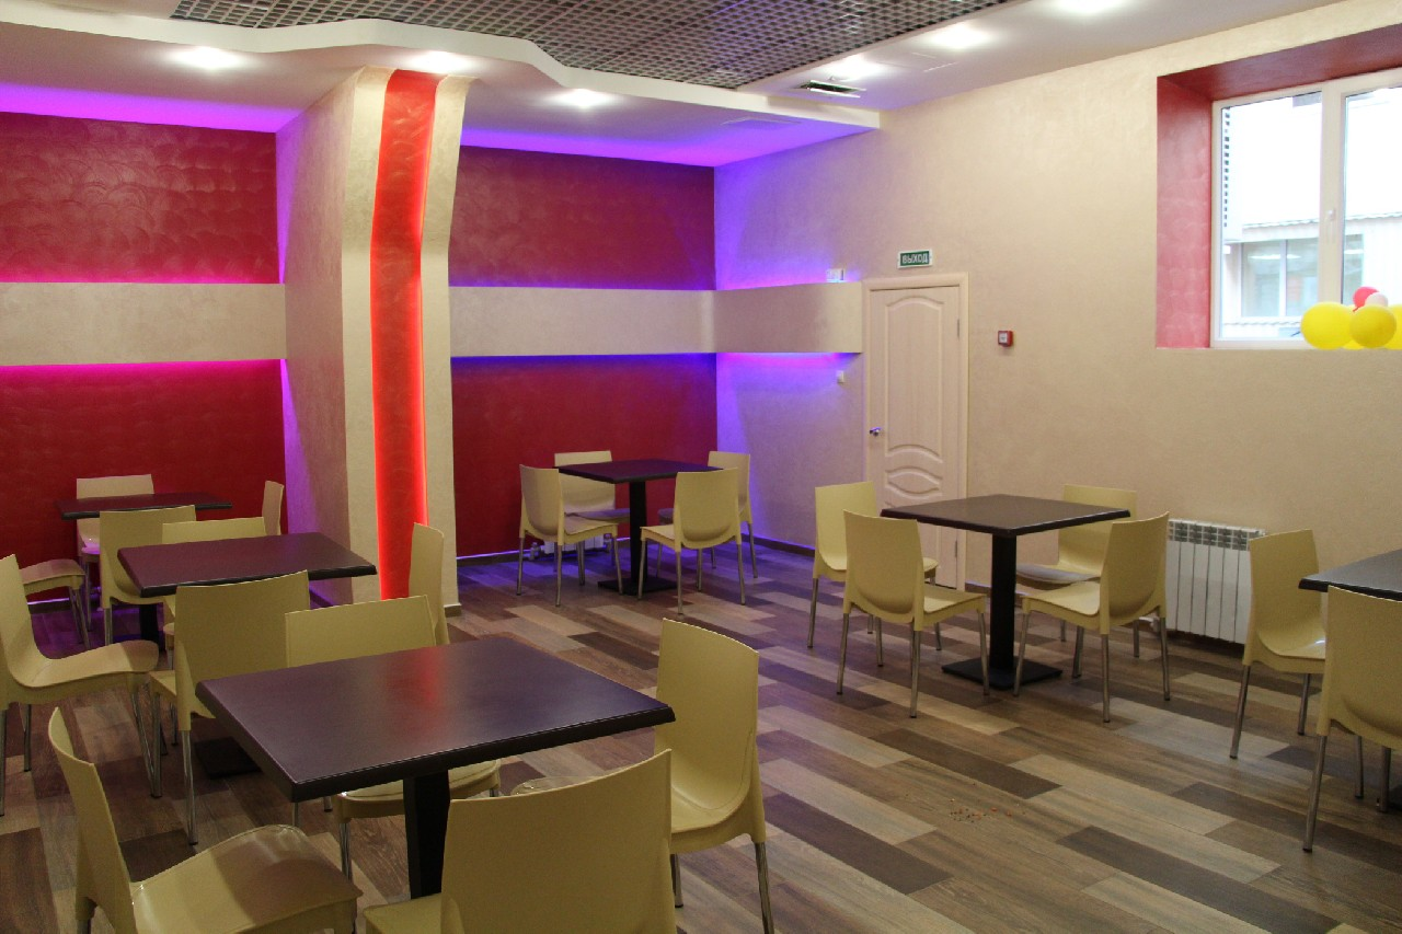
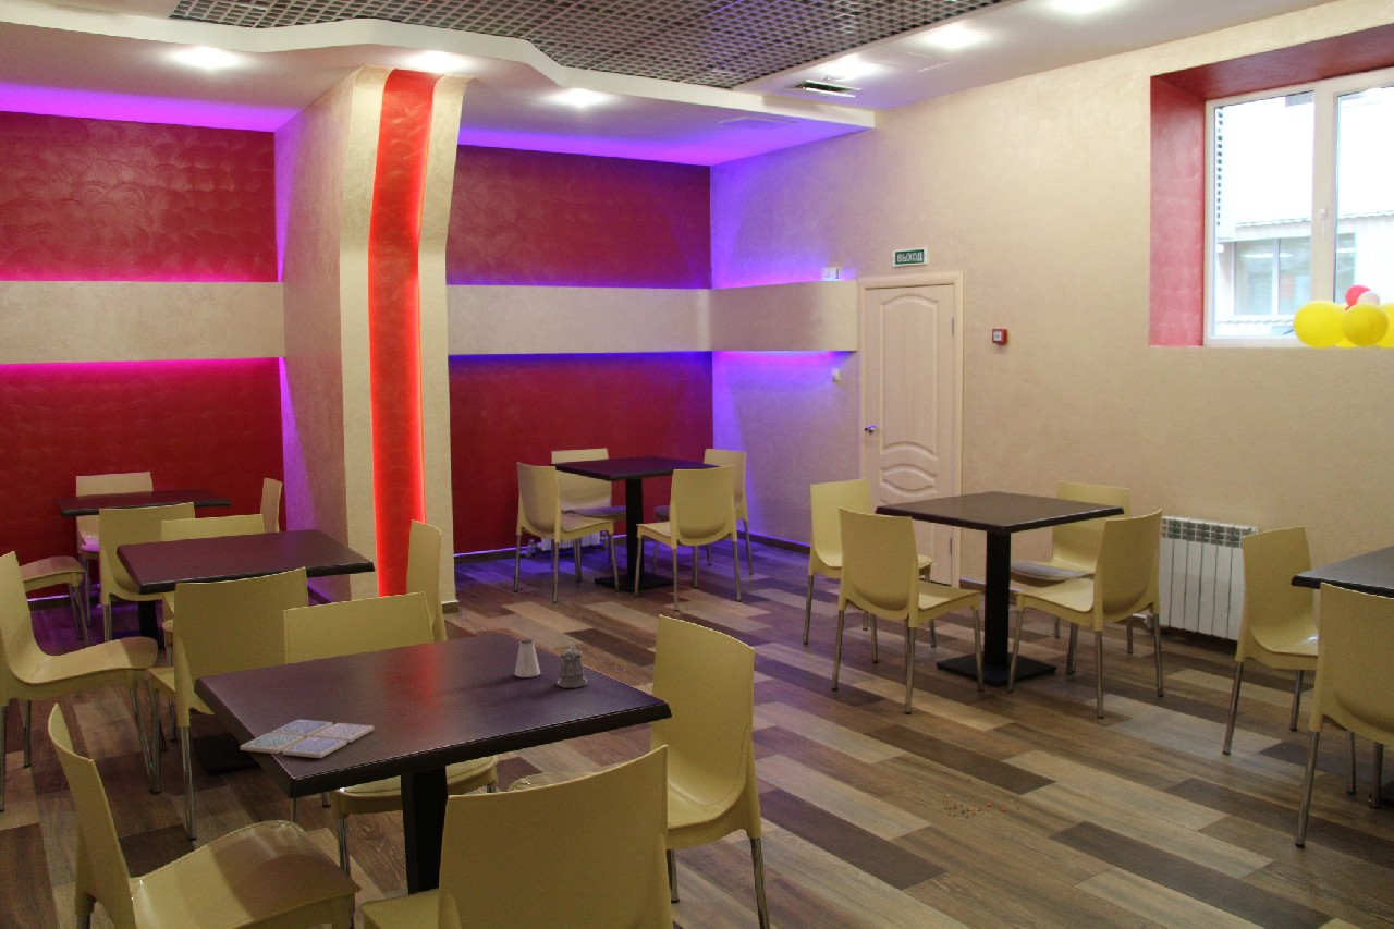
+ pepper shaker (571, 667)
+ saltshaker (527, 657)
+ drink coaster (308, 737)
